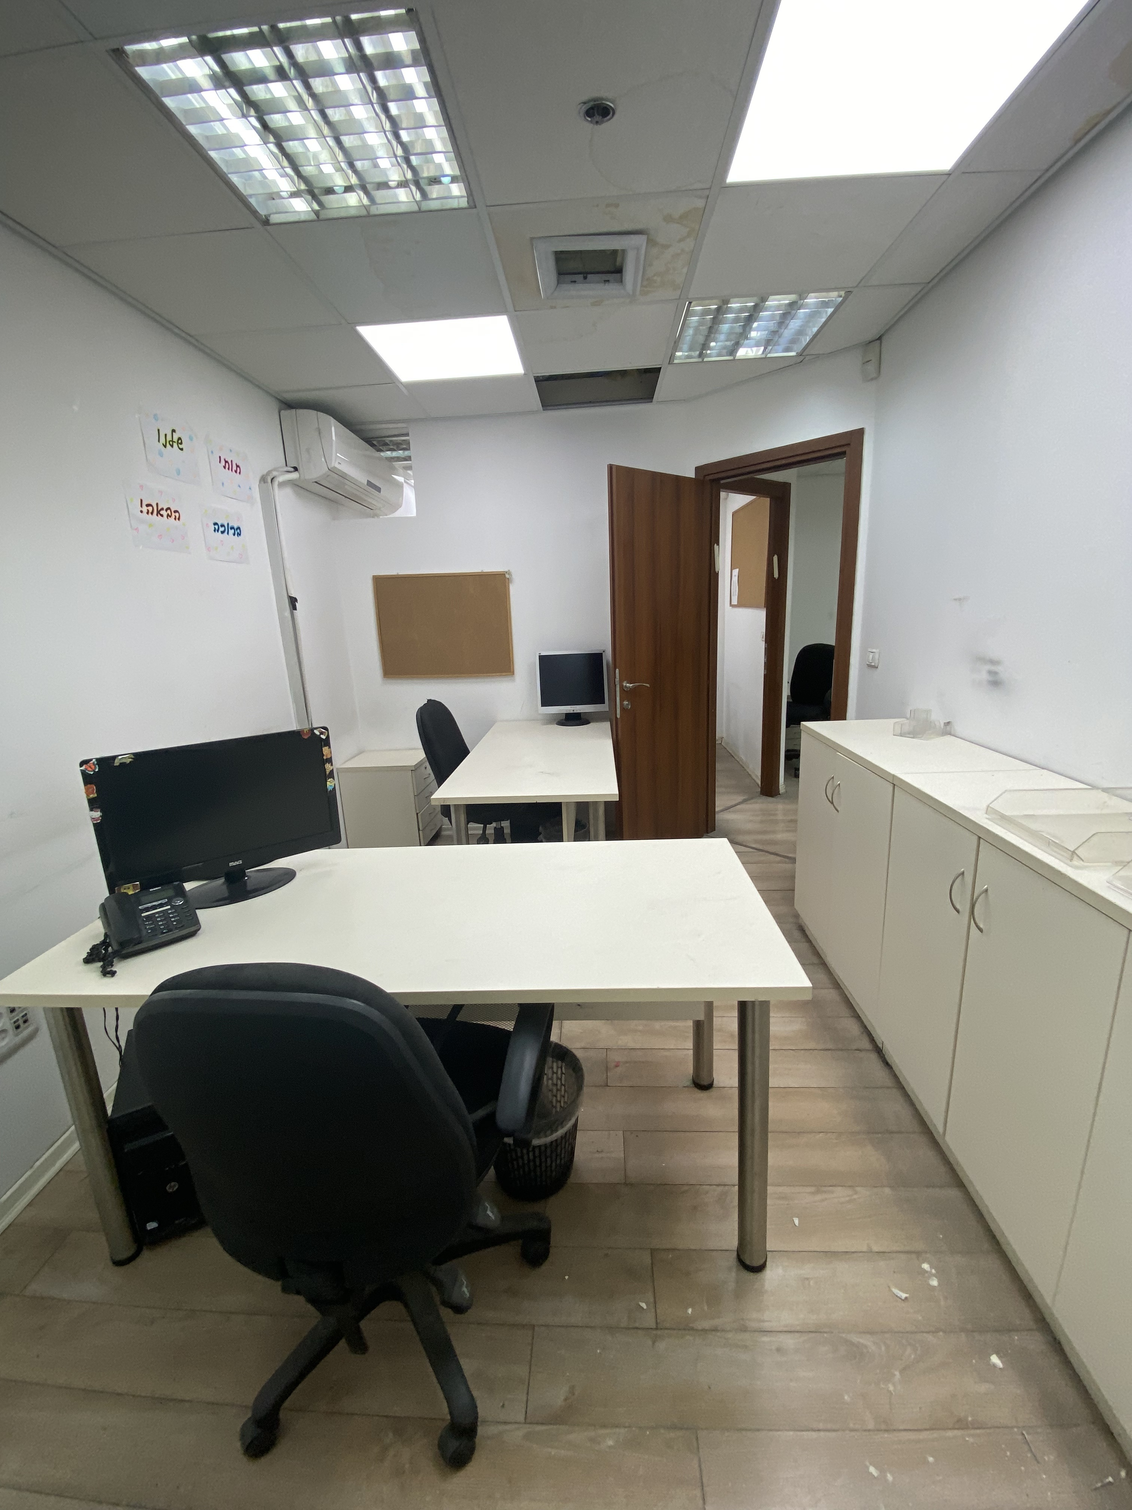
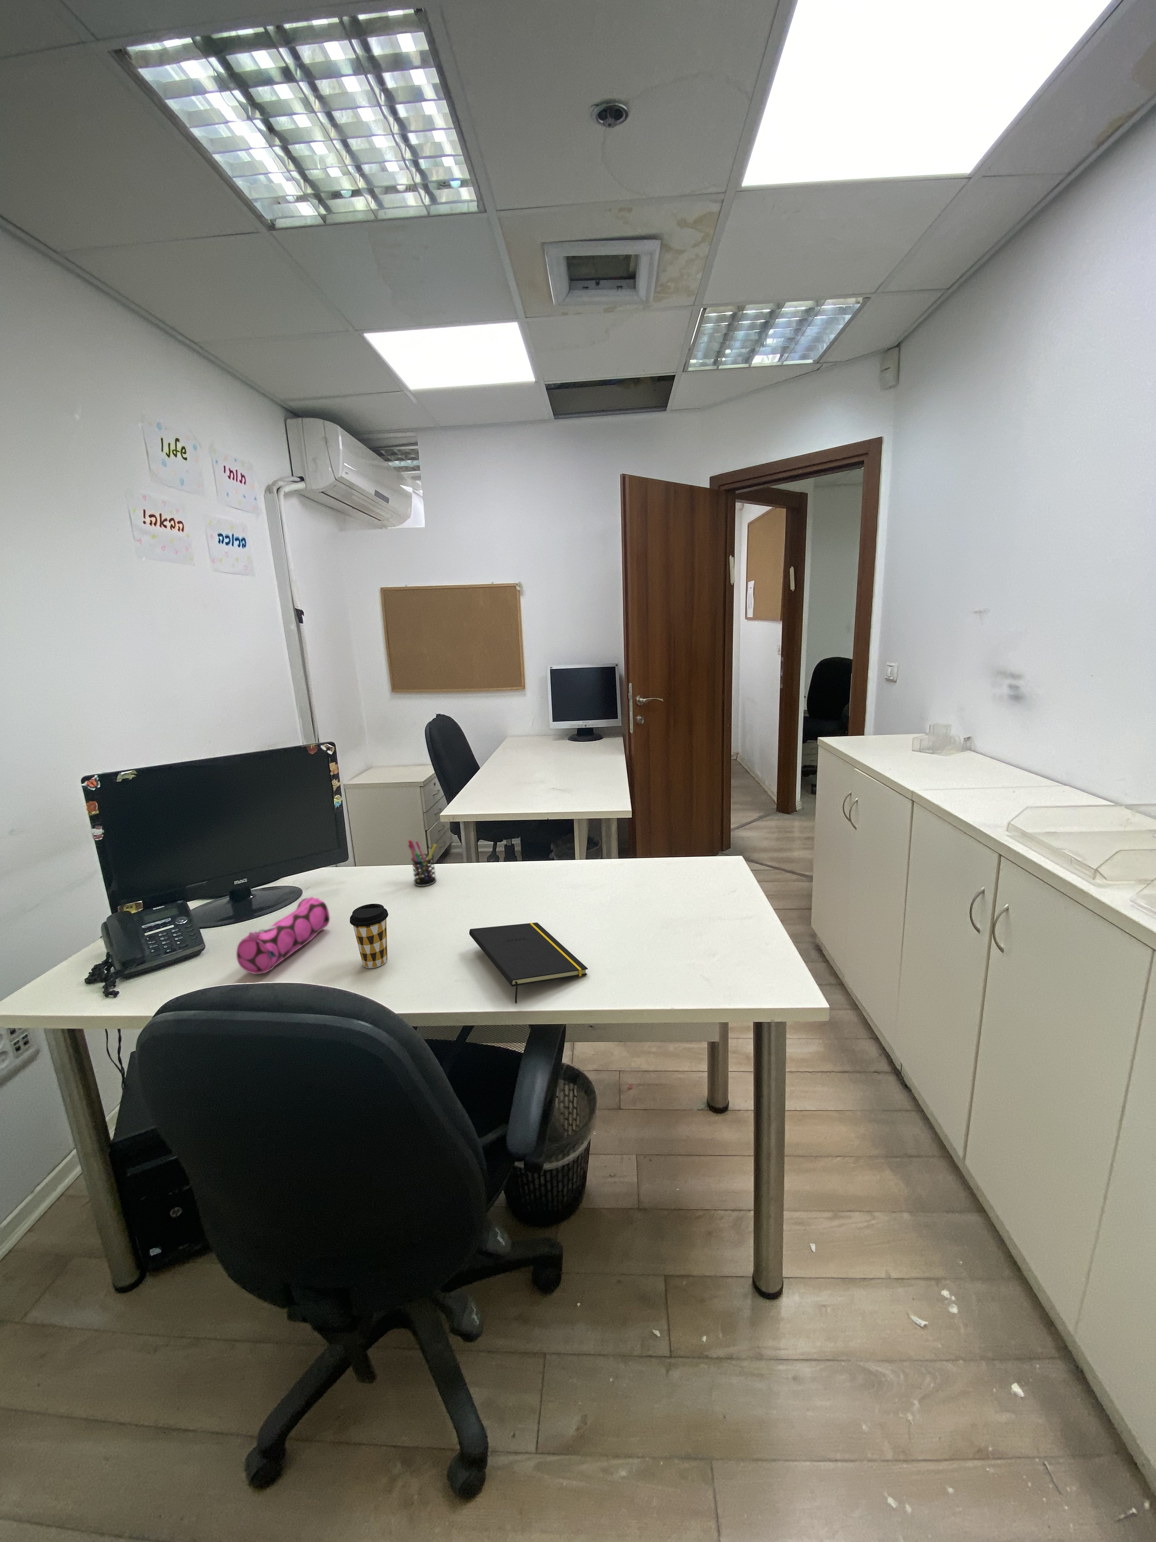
+ notepad (526, 951)
+ coffee cup (372, 936)
+ pencil case (287, 931)
+ pen holder (421, 862)
